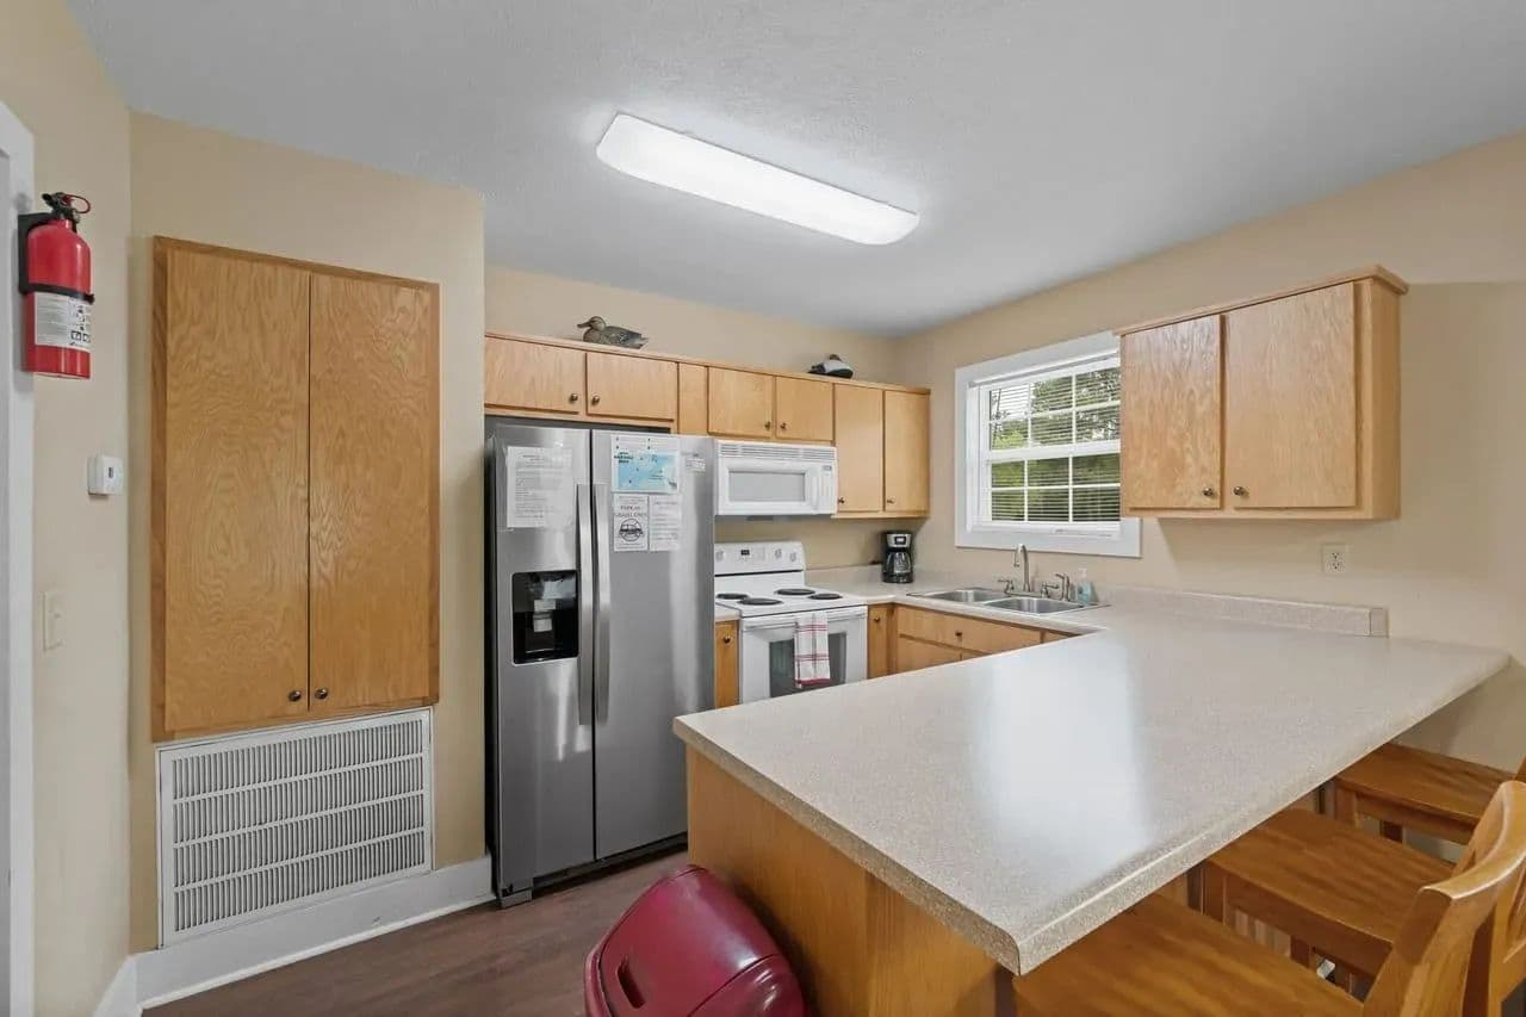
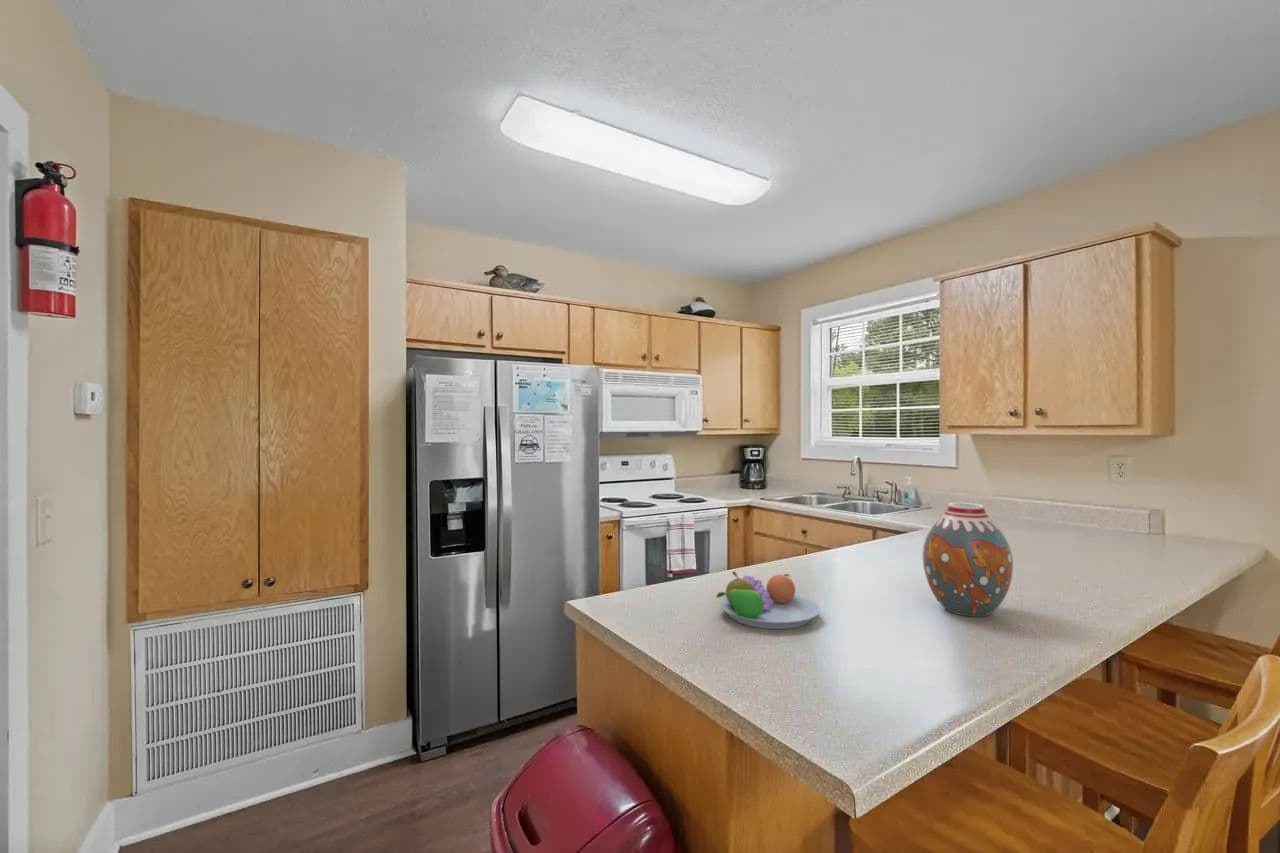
+ fruit bowl (764, 595)
+ vase (966, 557)
